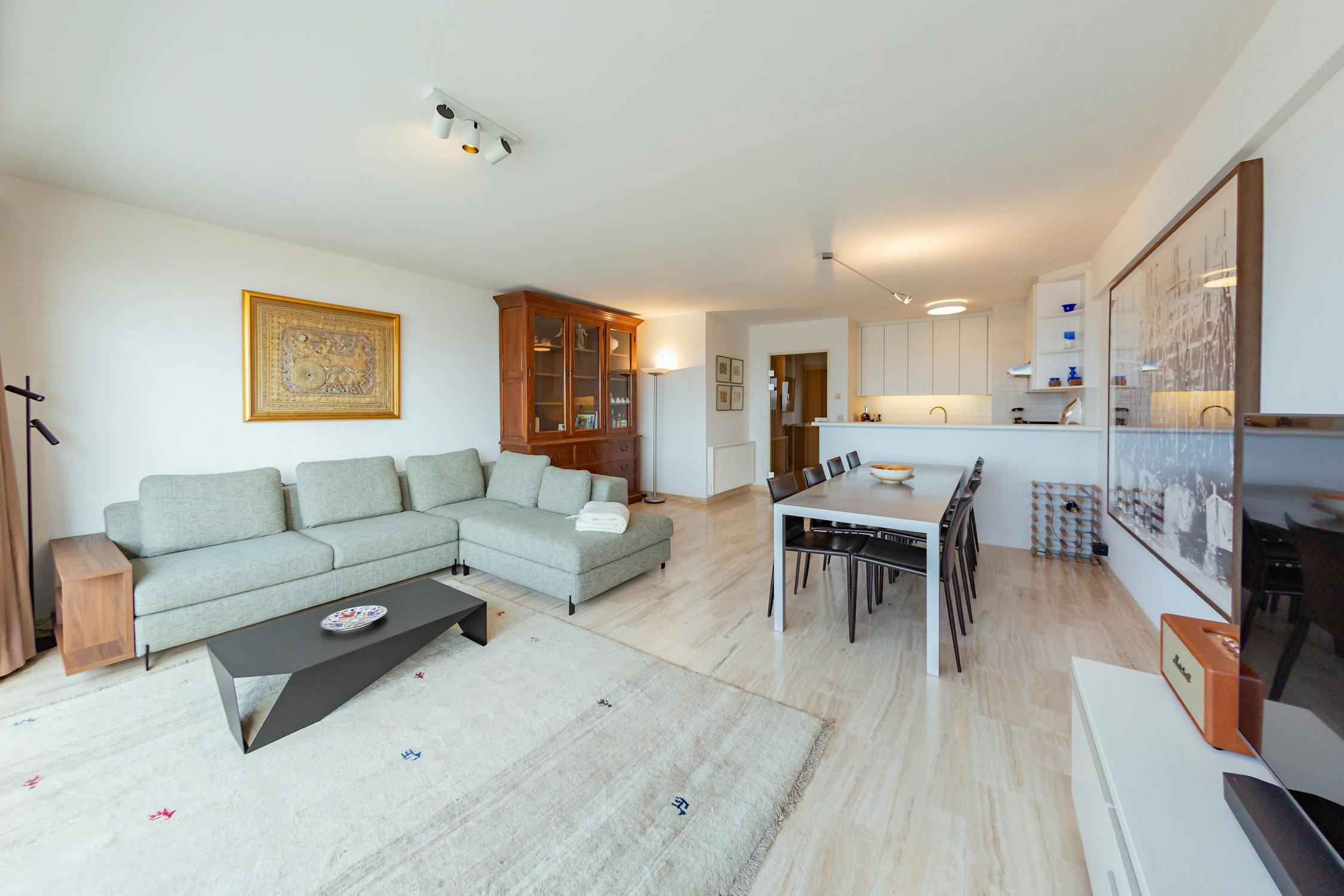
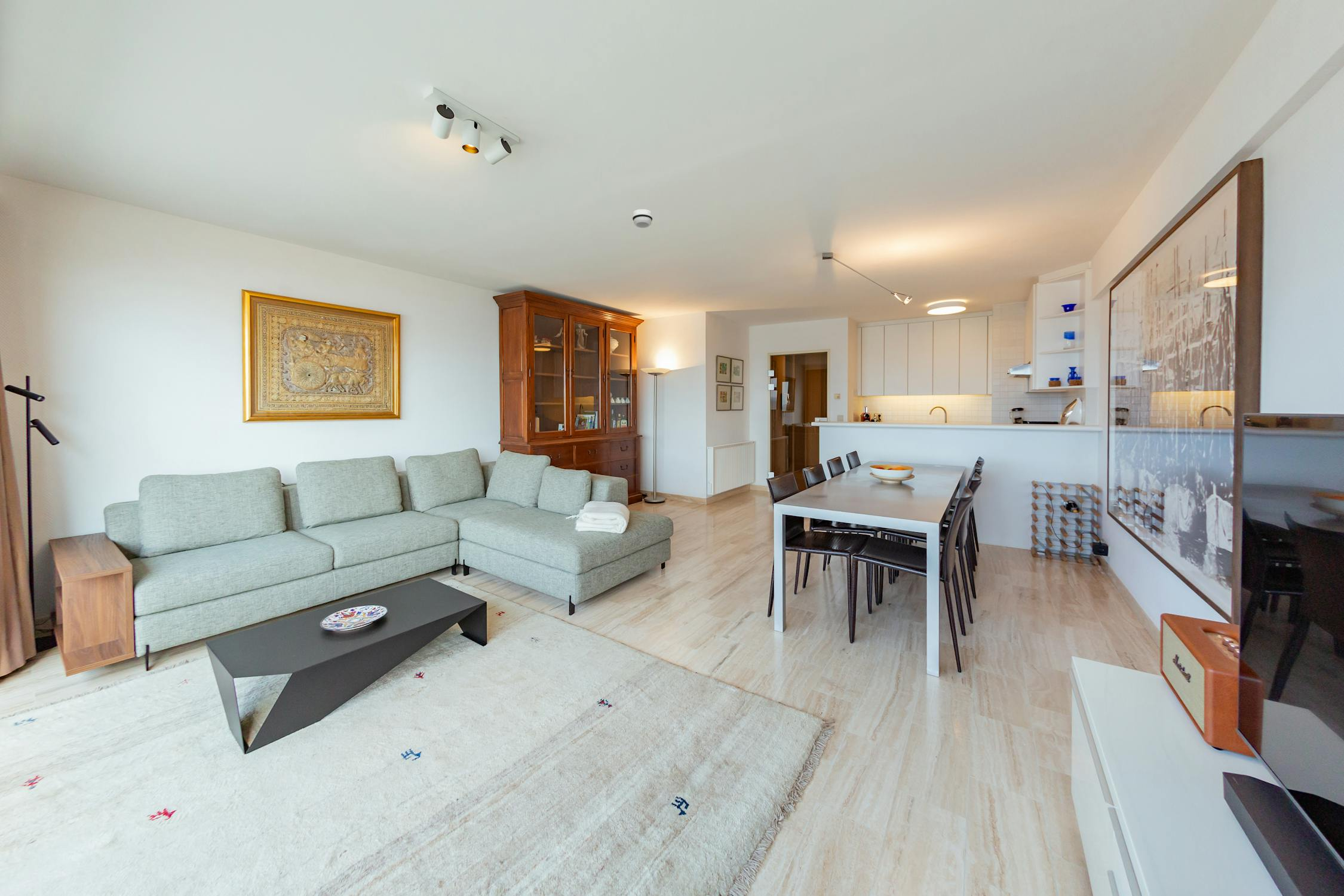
+ smoke detector (642, 219)
